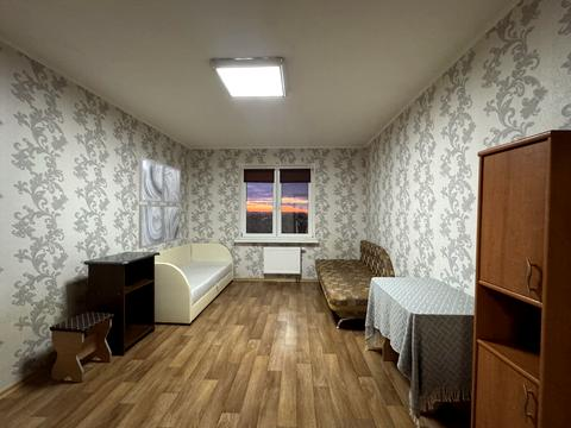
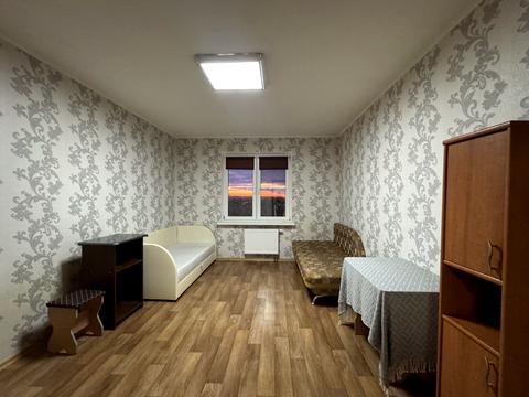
- wall art (162, 204)
